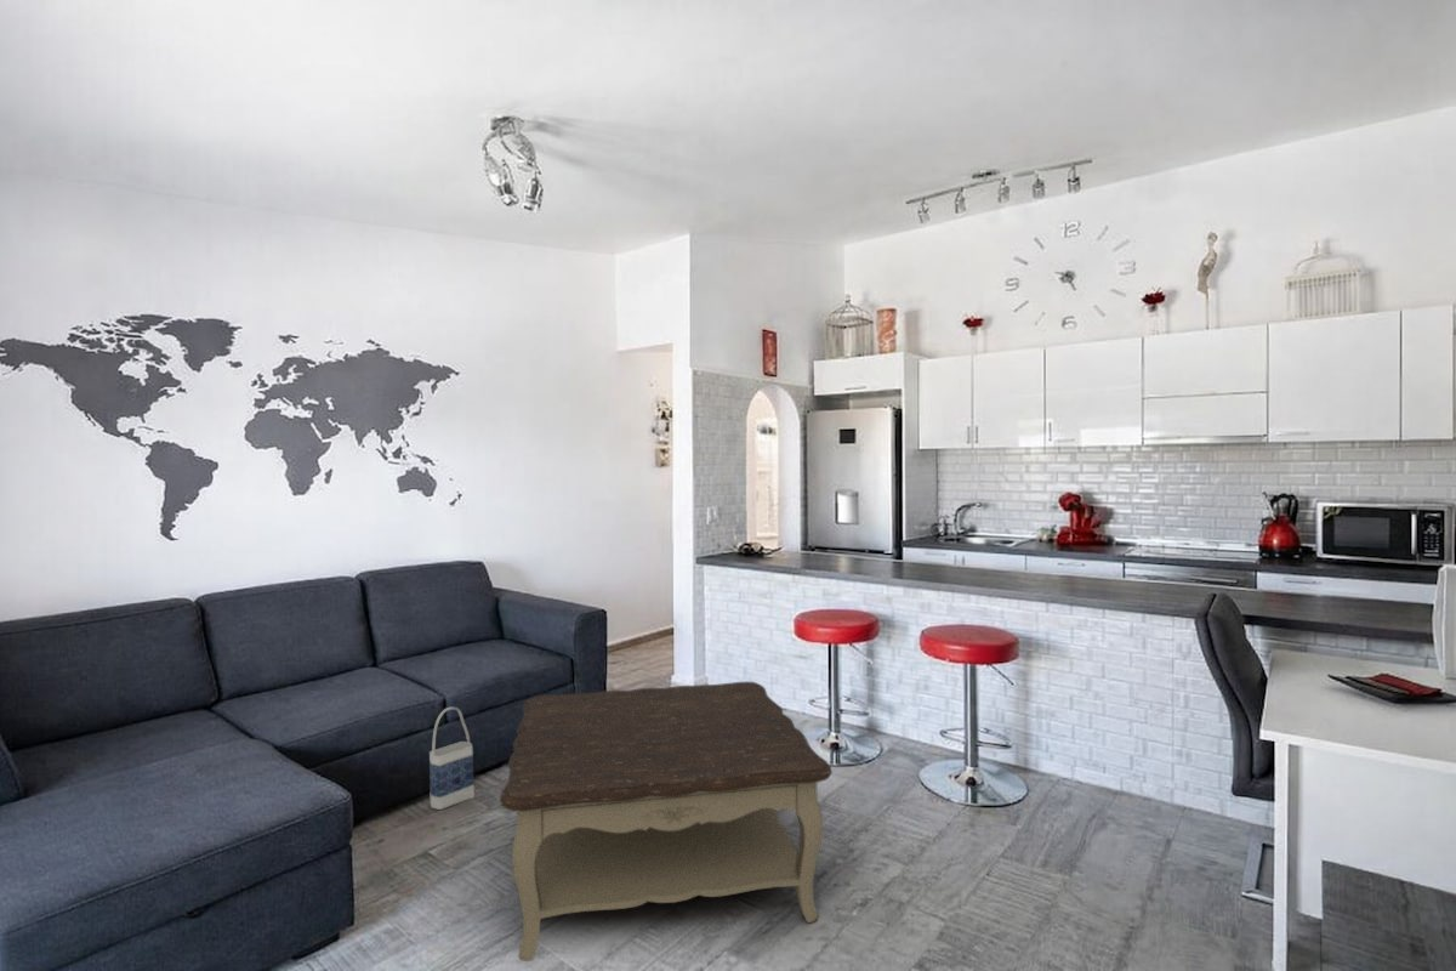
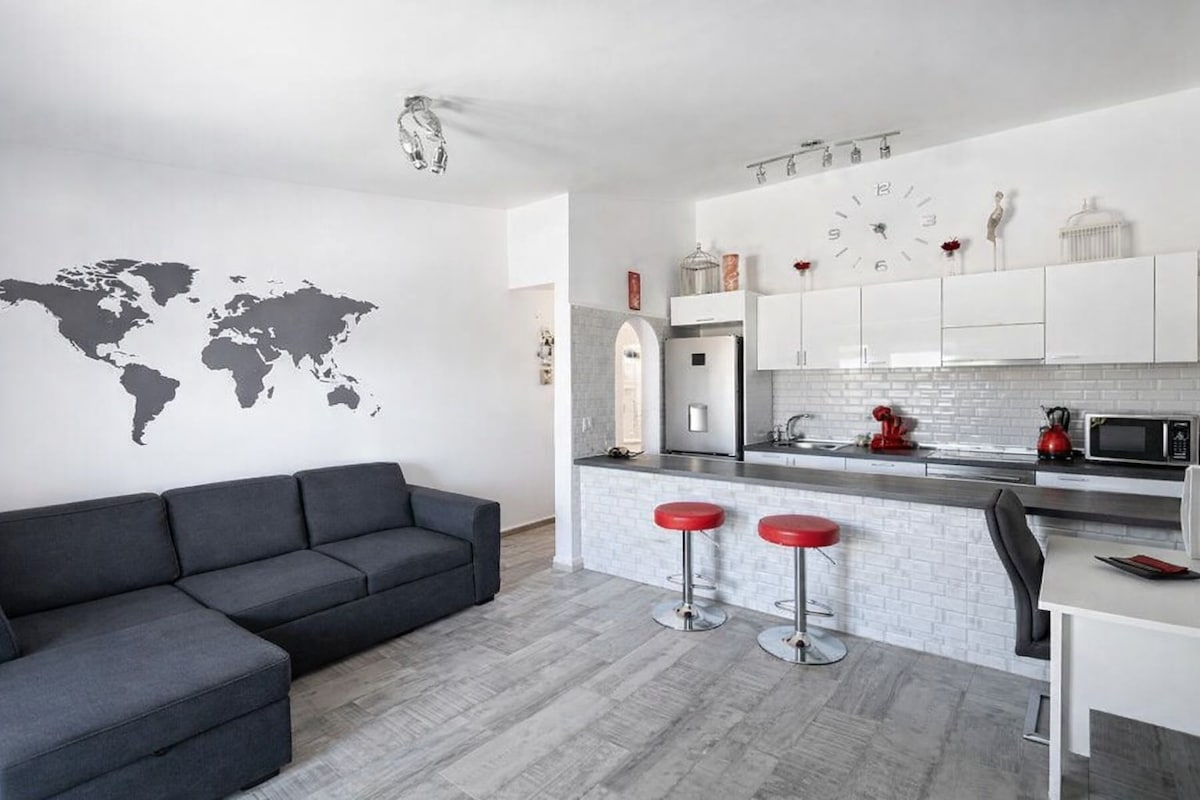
- coffee table (658, 794)
- bag (451, 754)
